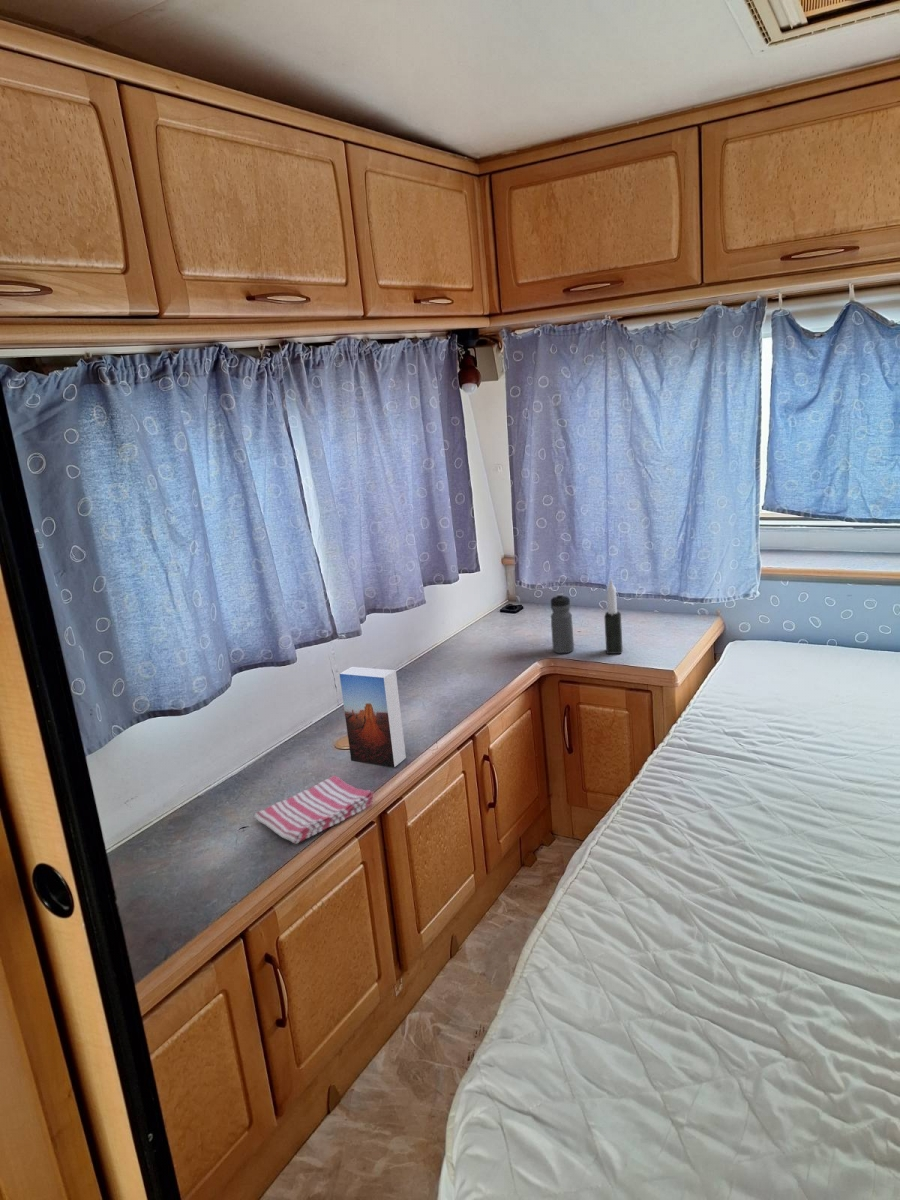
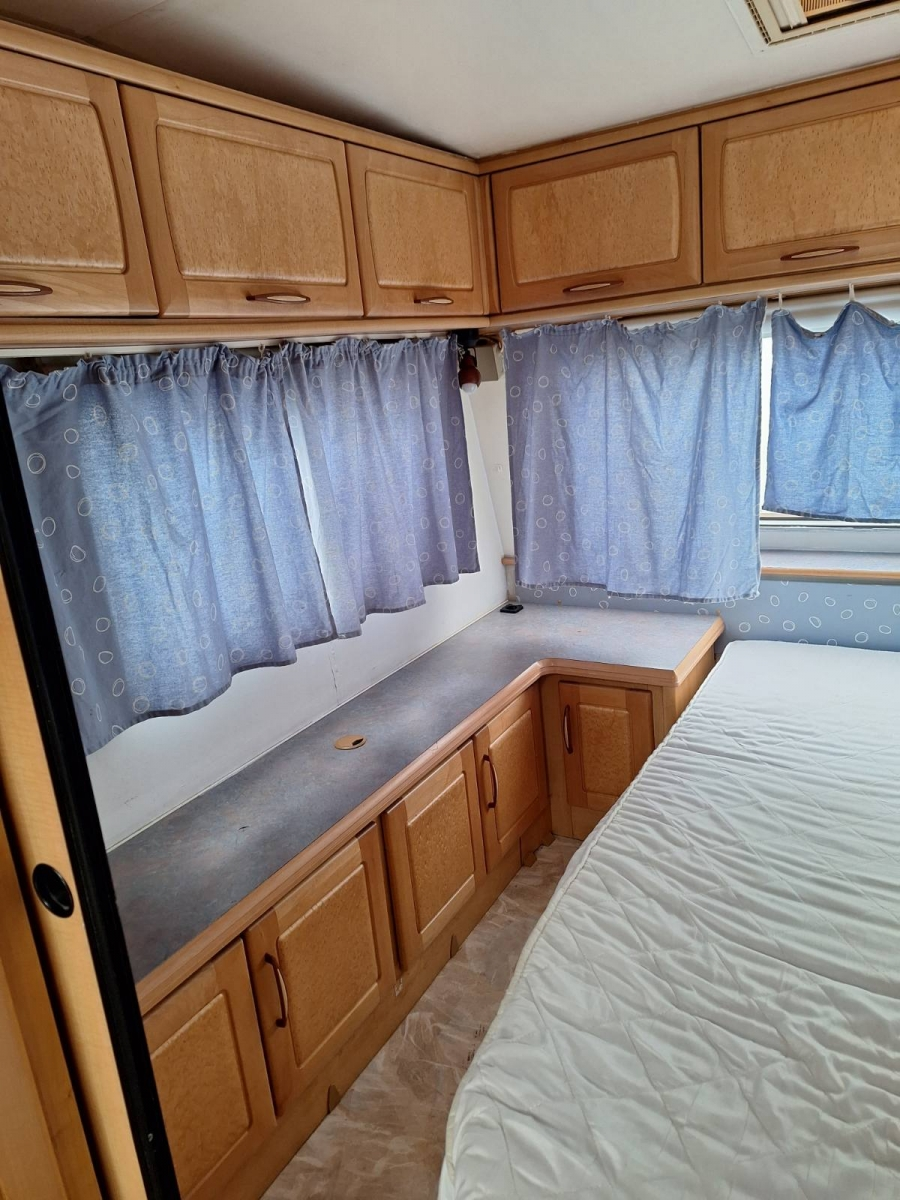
- dish towel (314, 806)
- candle (612, 615)
- water bottle (561, 622)
- book (373, 716)
